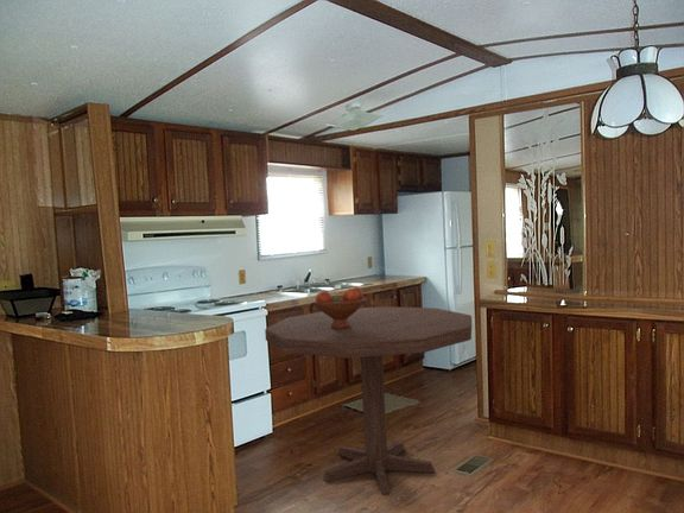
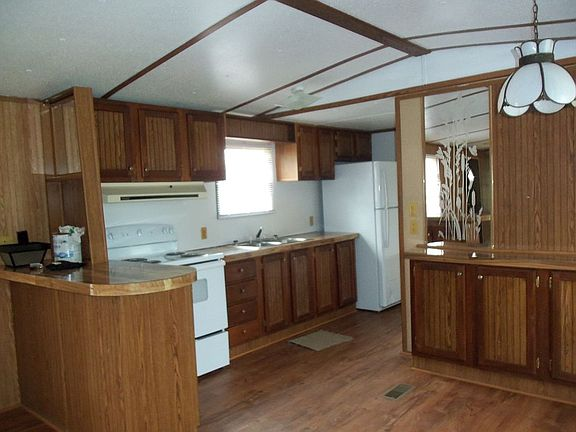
- dining table (373, 395)
- fruit bowl (340, 306)
